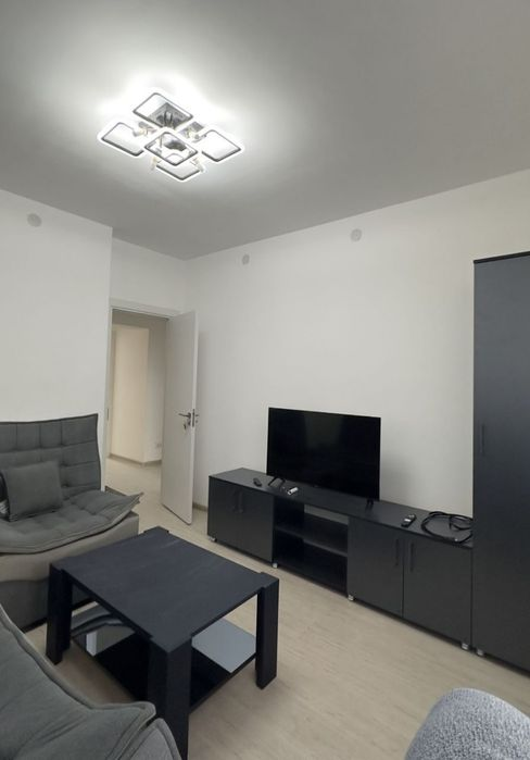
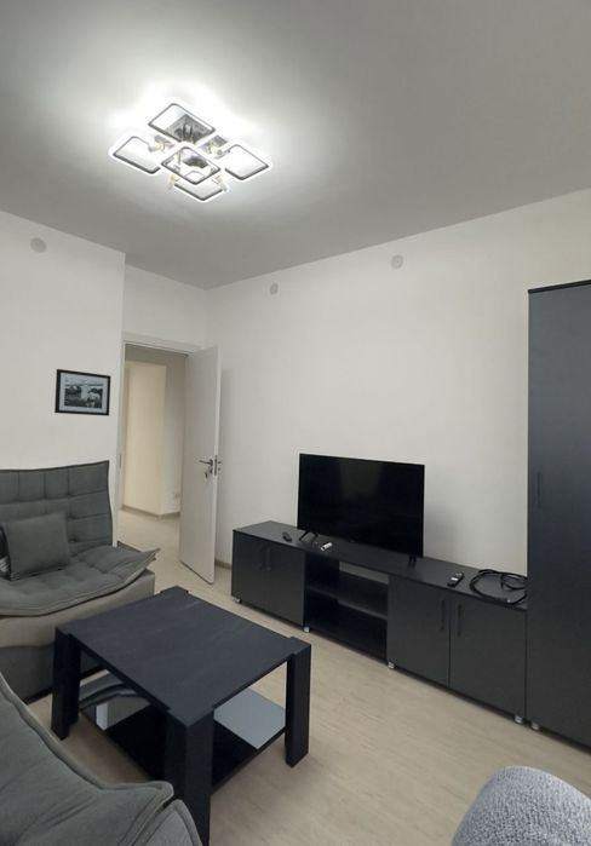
+ picture frame (84, 393)
